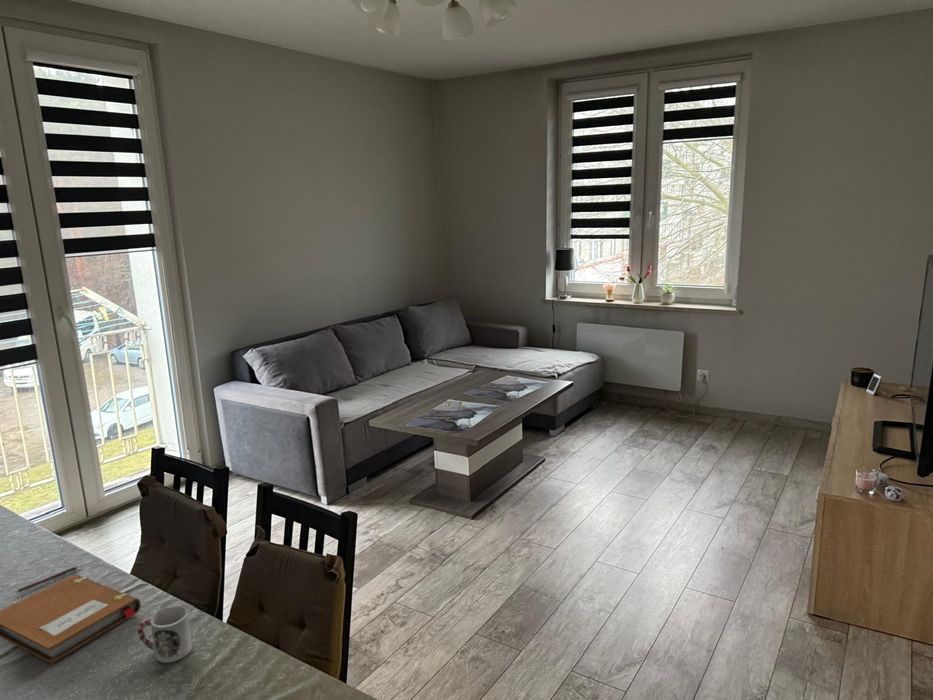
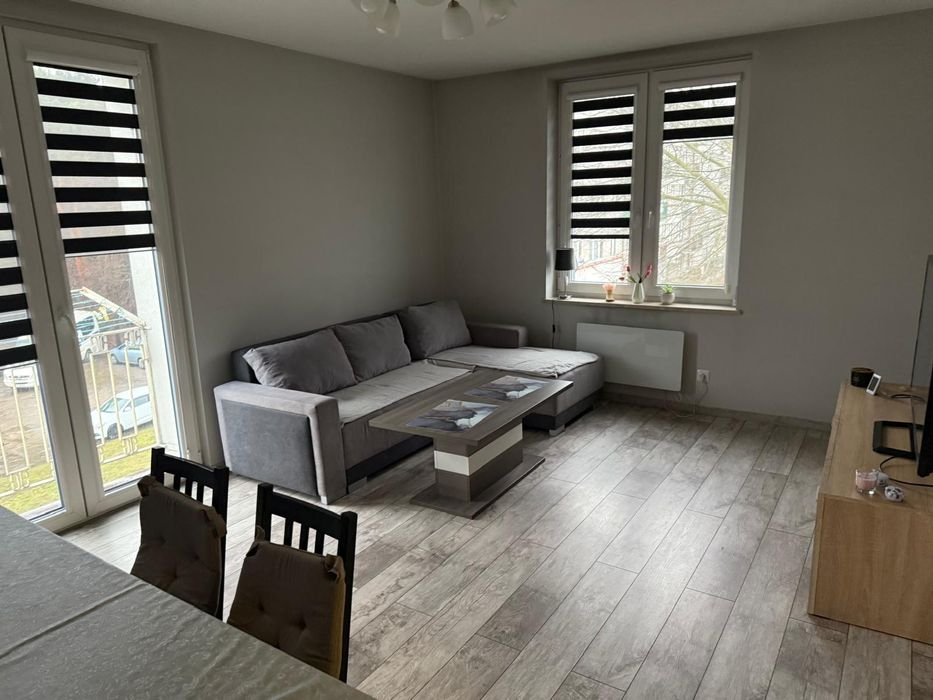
- pen (50, 578)
- notebook (68, 614)
- cup (163, 634)
